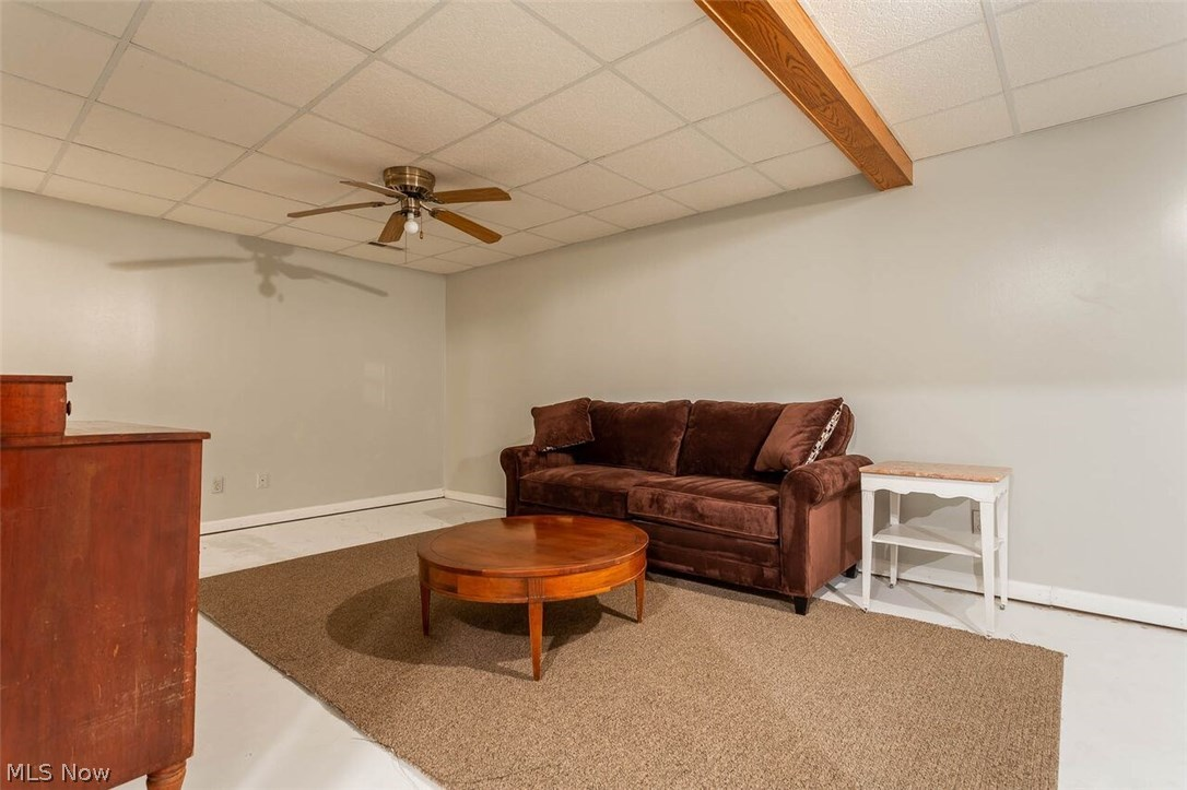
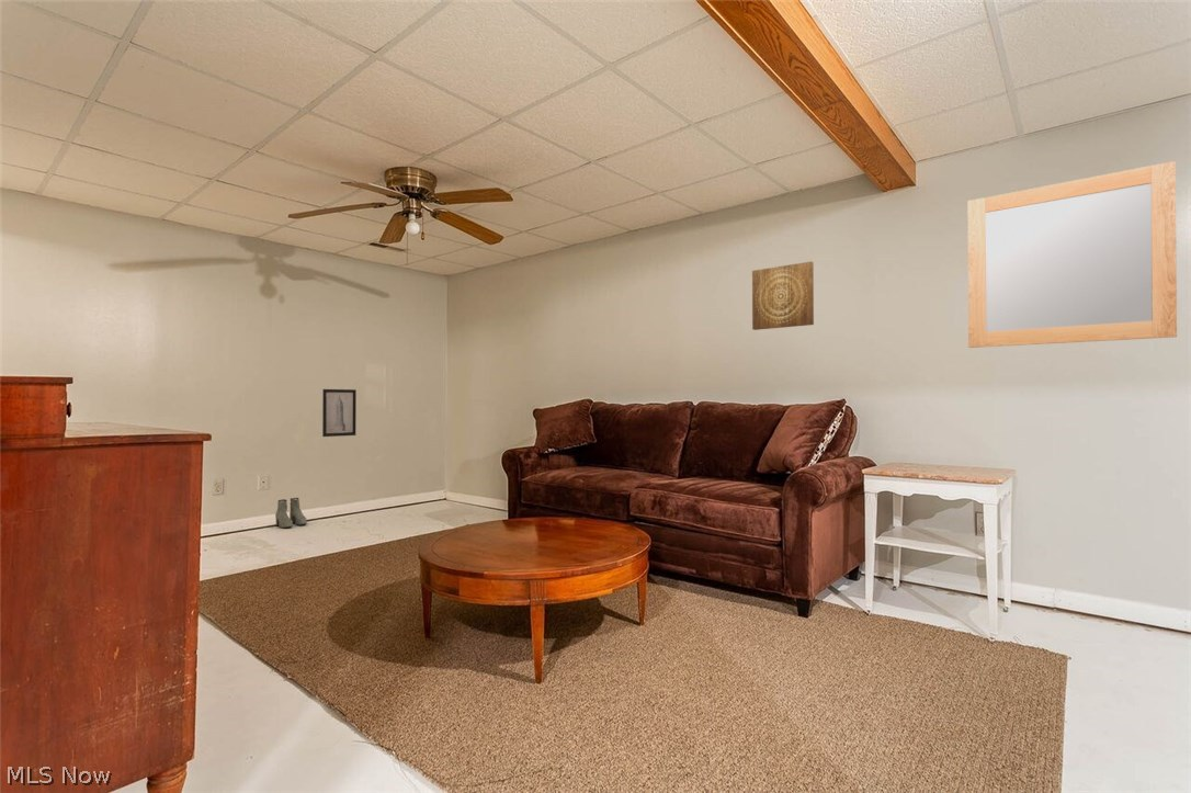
+ boots (291, 512)
+ home mirror (1063, 262)
+ wall art (781, 296)
+ wall art (339, 412)
